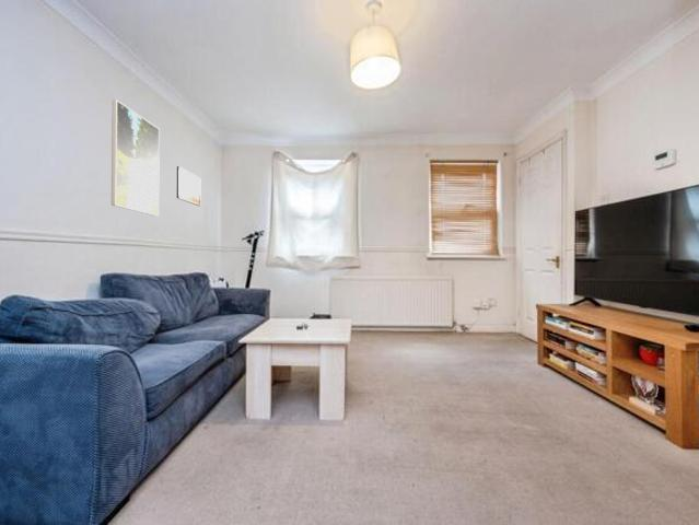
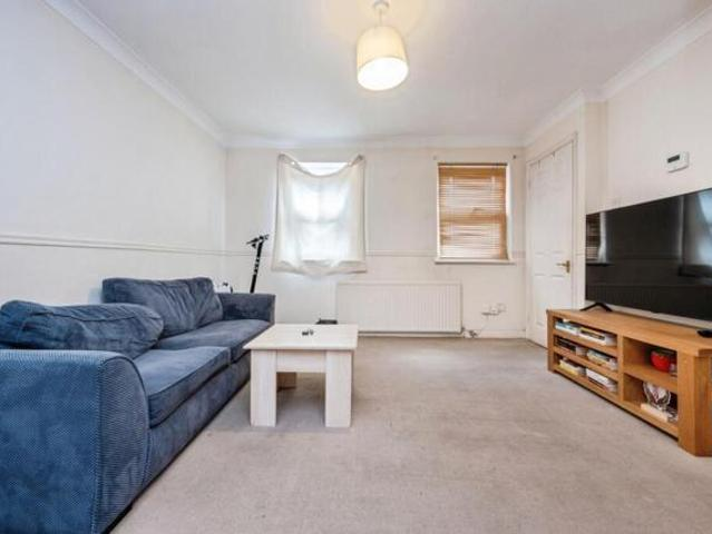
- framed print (189, 187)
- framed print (137, 163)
